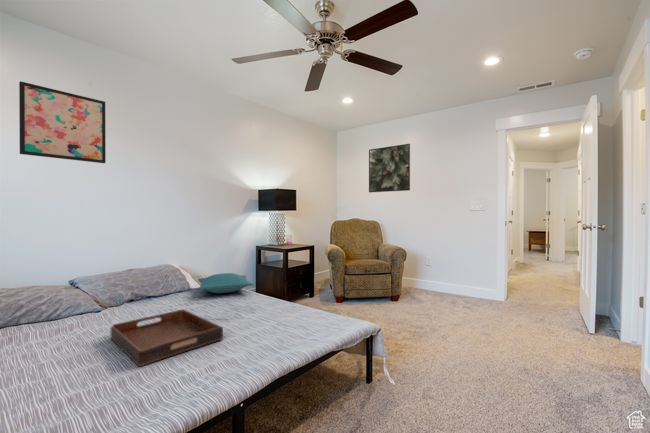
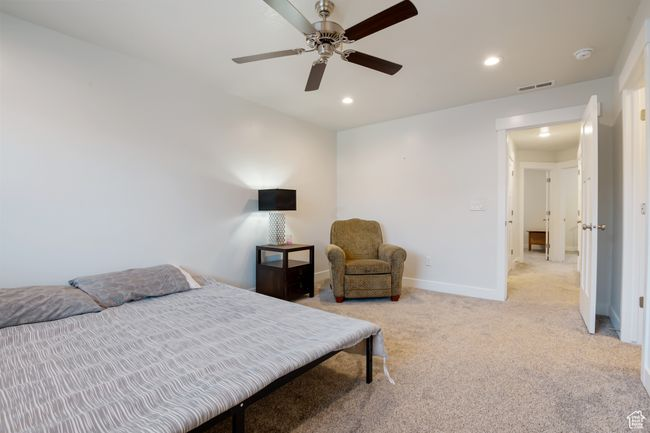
- serving tray (165, 332)
- pillow (224, 282)
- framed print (388, 169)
- wall art (65, 125)
